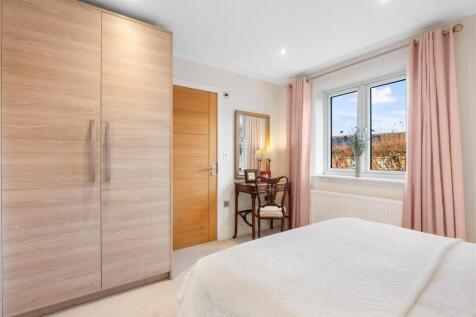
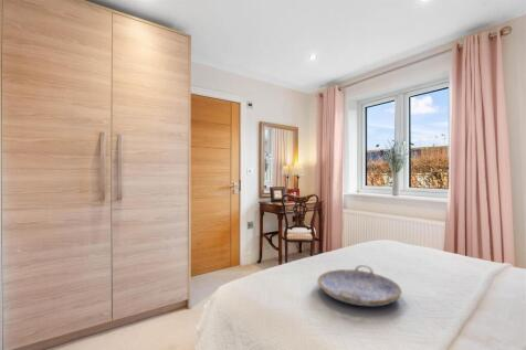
+ serving tray (357, 285)
